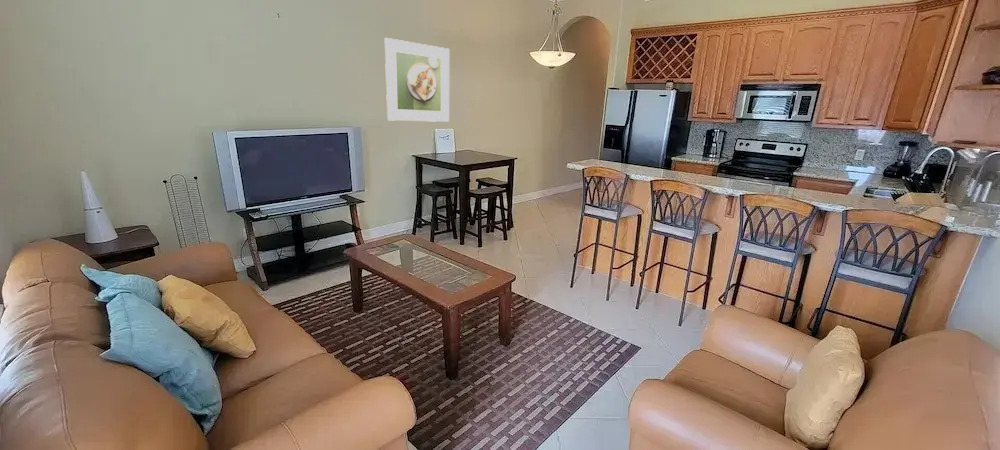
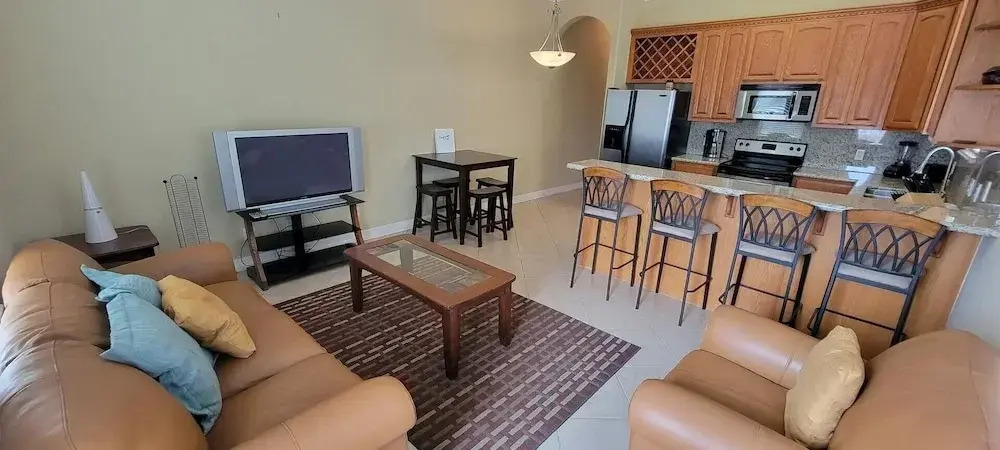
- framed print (419, 83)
